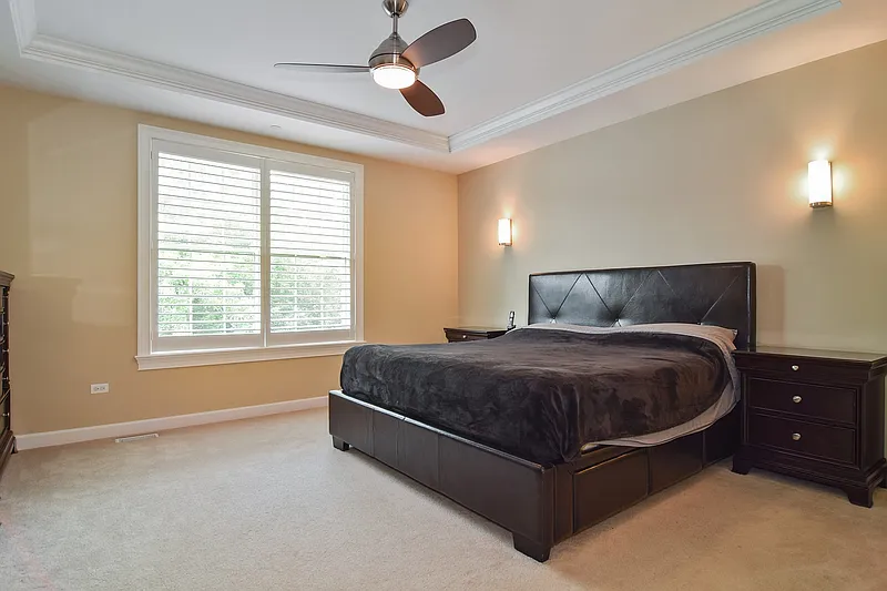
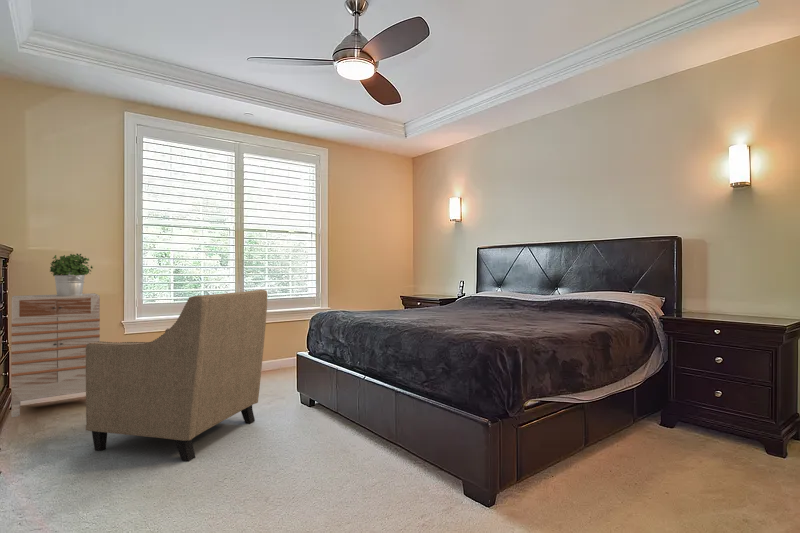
+ potted plant (72, 274)
+ chair (181, 363)
+ dresser (56, 350)
